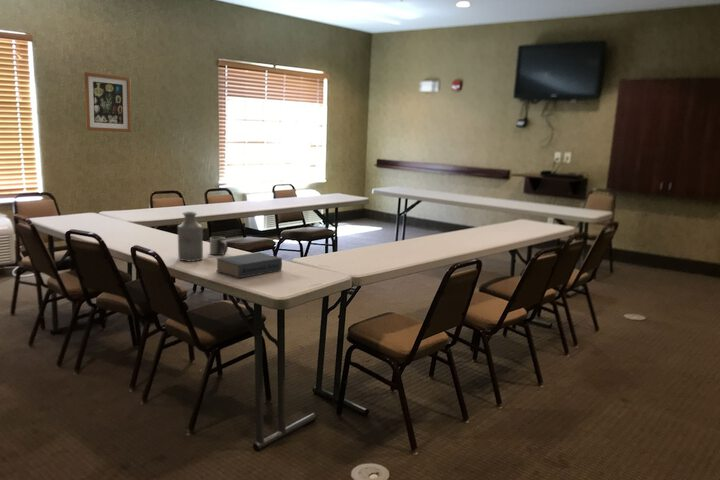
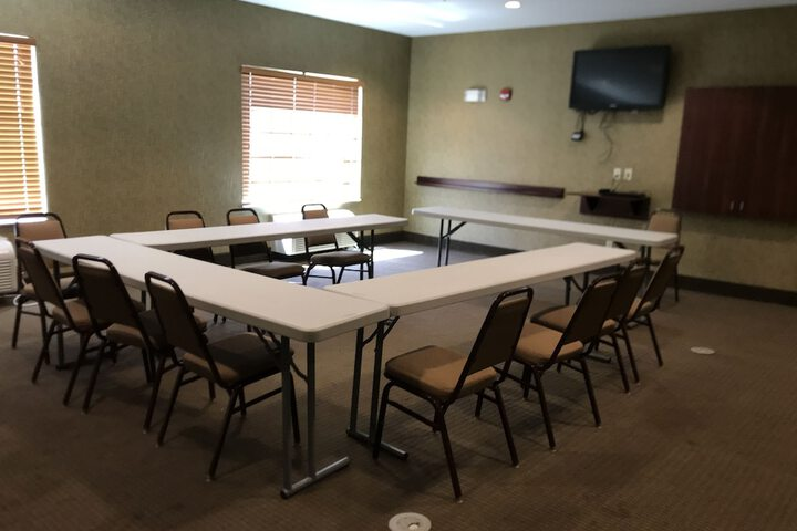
- mug (219, 246)
- book (249, 264)
- wall art (108, 103)
- bottle (190, 235)
